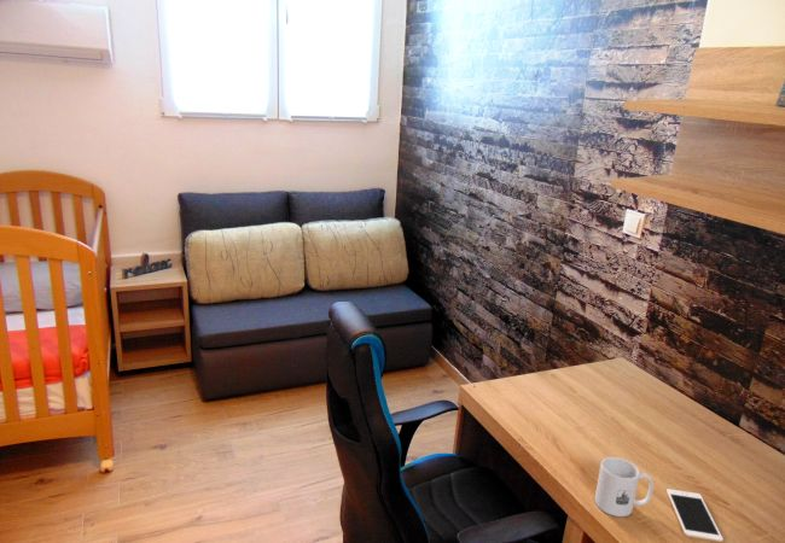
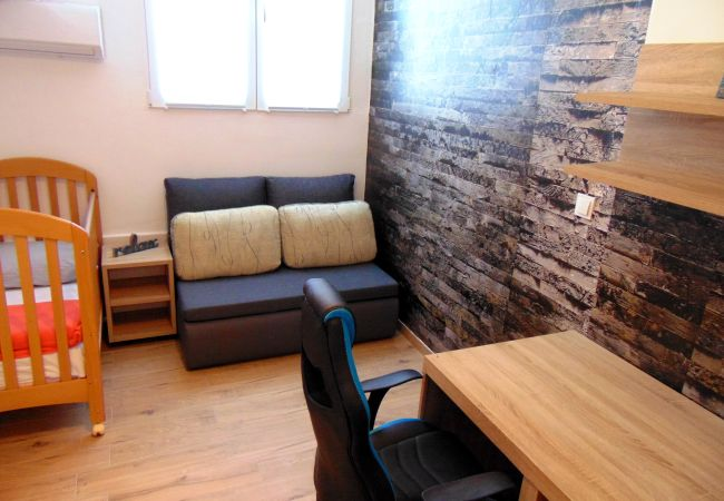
- mug (624, 486)
- cell phone (692, 513)
